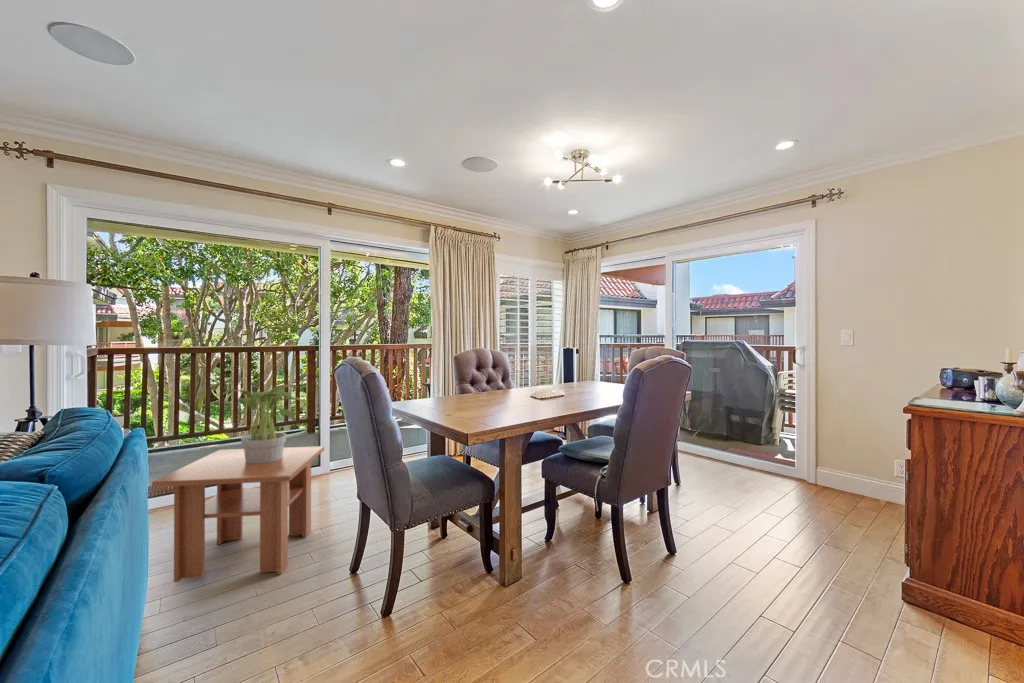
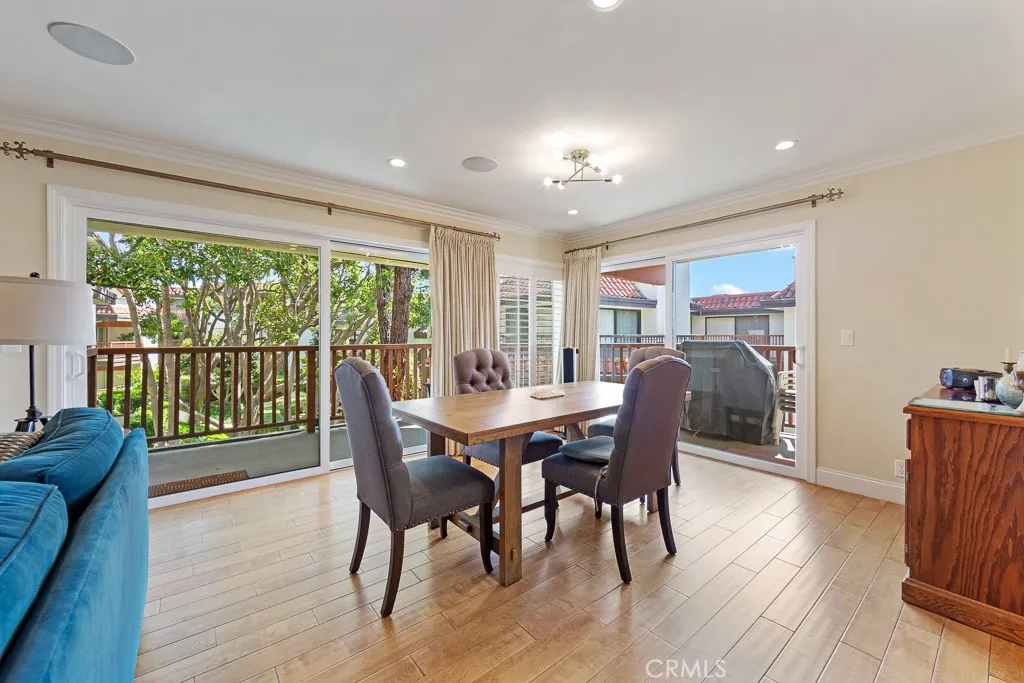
- potted plant (264, 422)
- coffee table (250, 507)
